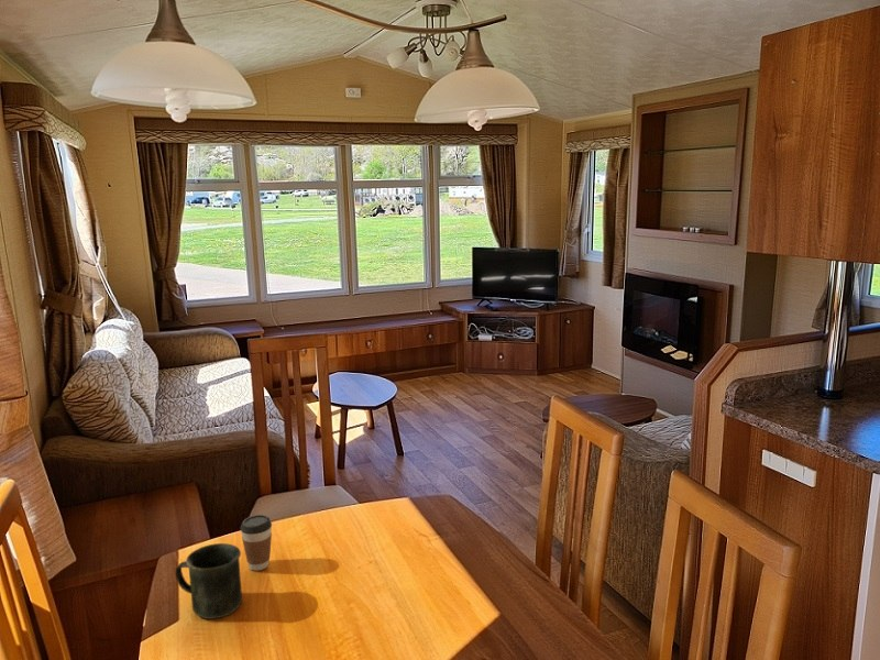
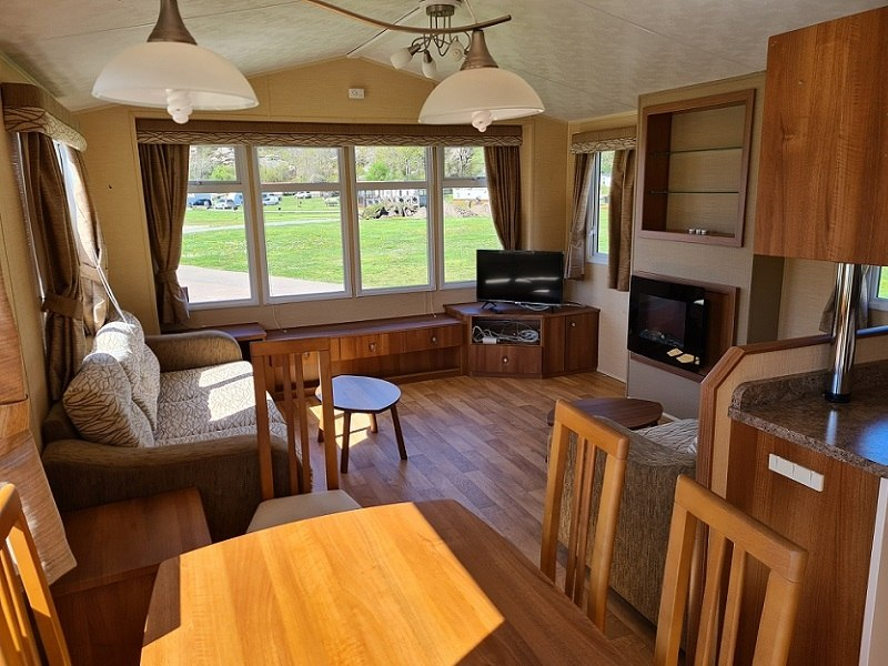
- mug (208, 580)
- coffee cup (256, 542)
